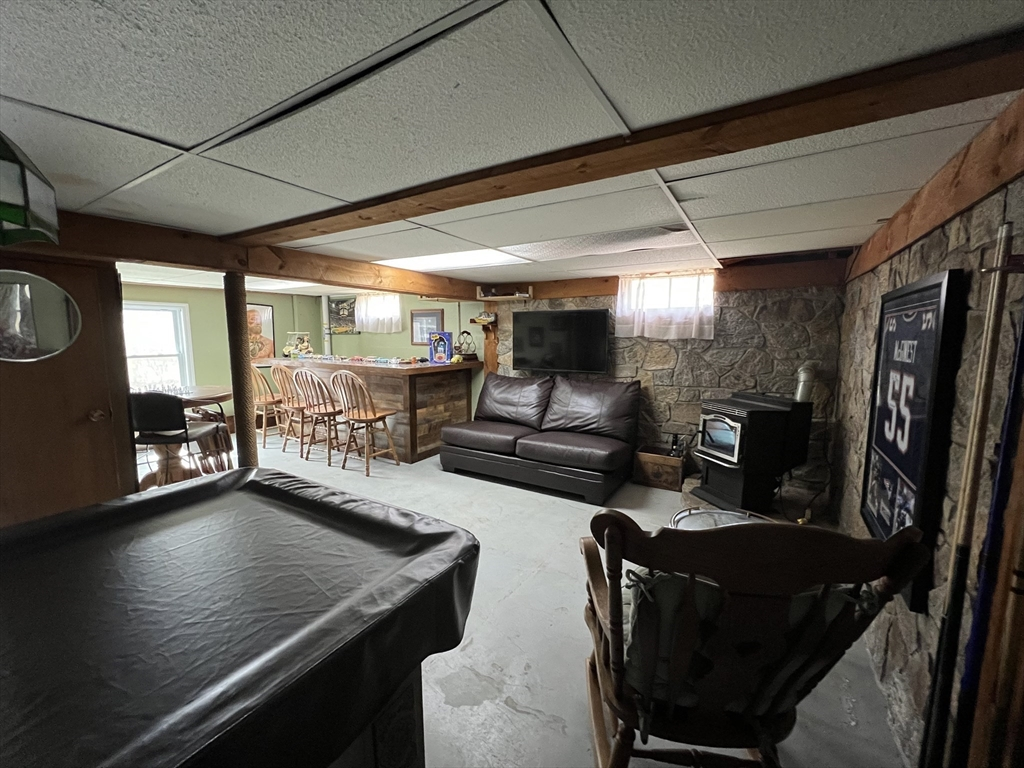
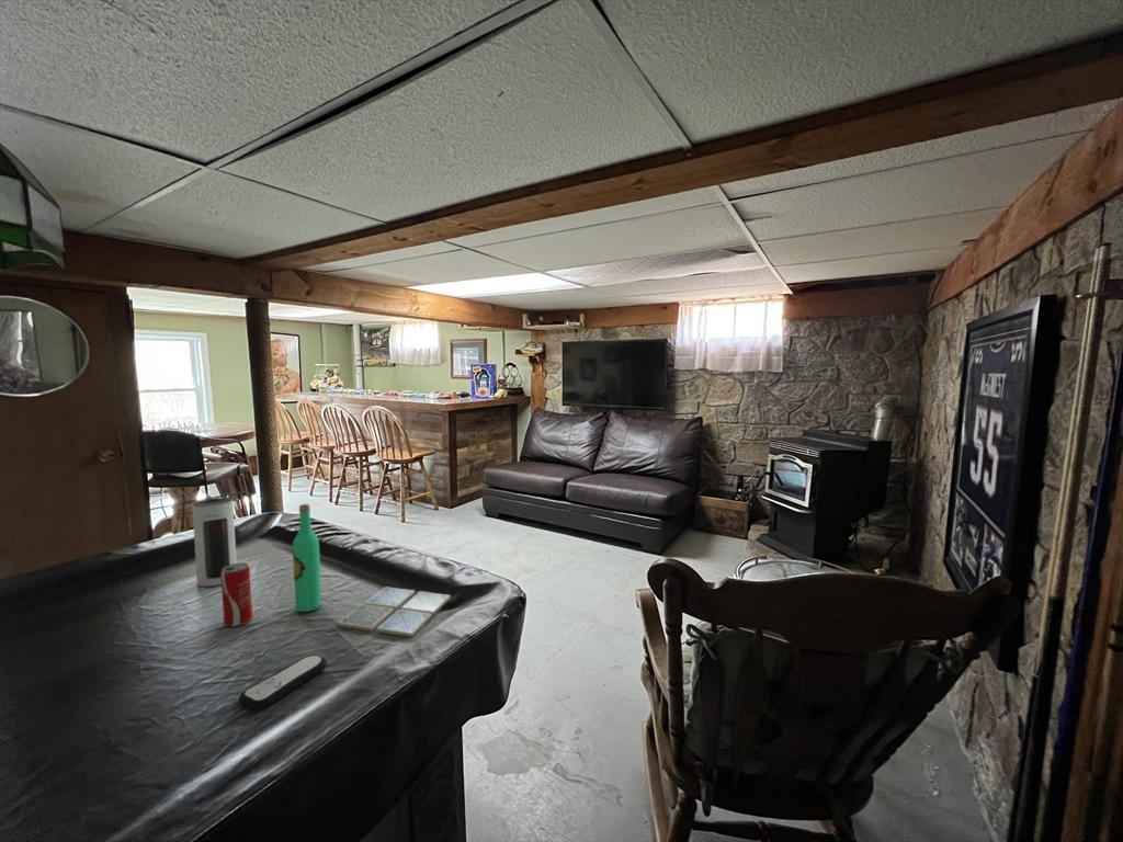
+ remote control (286, 679)
+ beverage can (236, 594)
+ wine bottle (306, 556)
+ speaker (215, 539)
+ drink coaster (396, 608)
